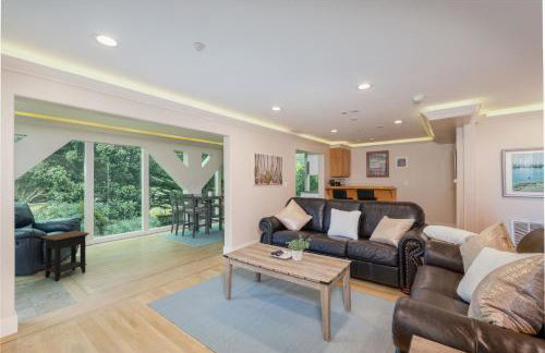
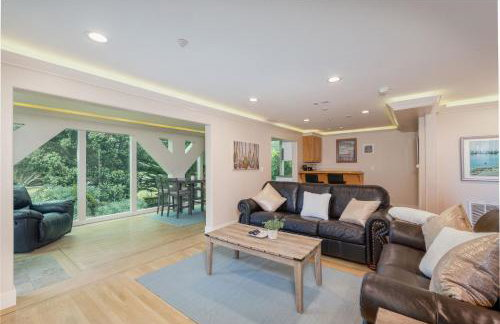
- side table (71, 254)
